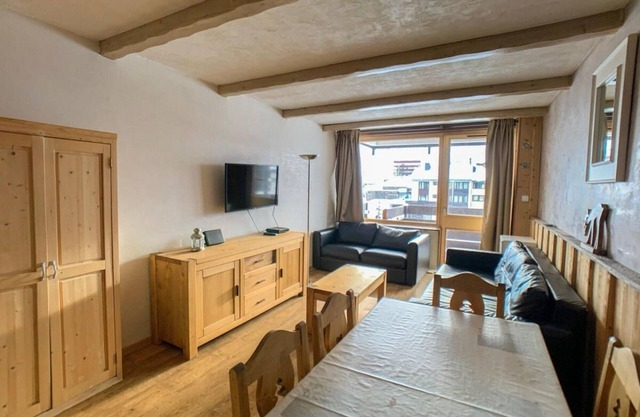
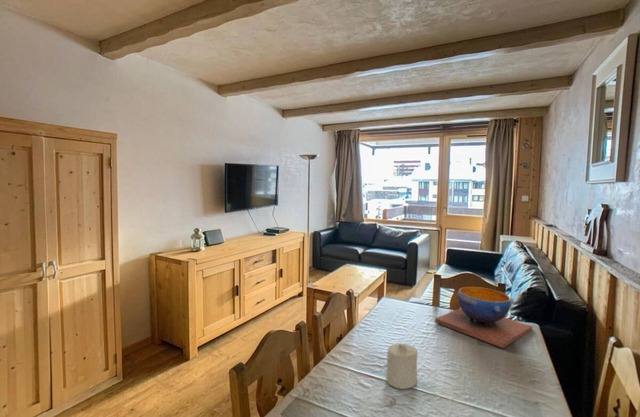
+ decorative bowl (483, 309)
+ candle (402, 362)
